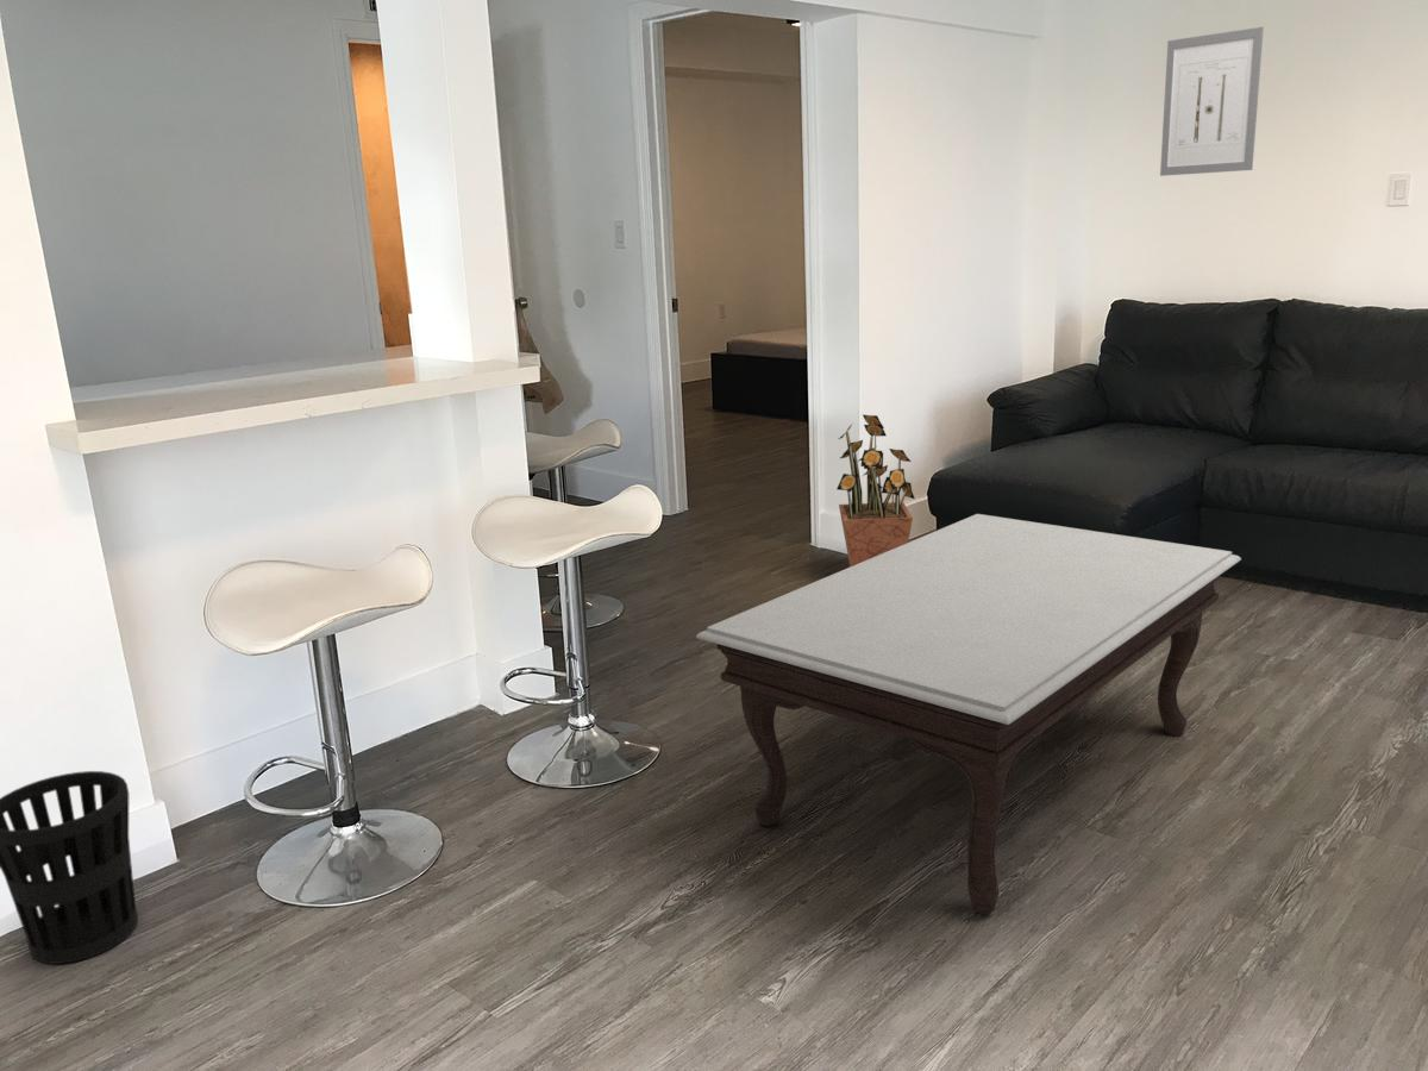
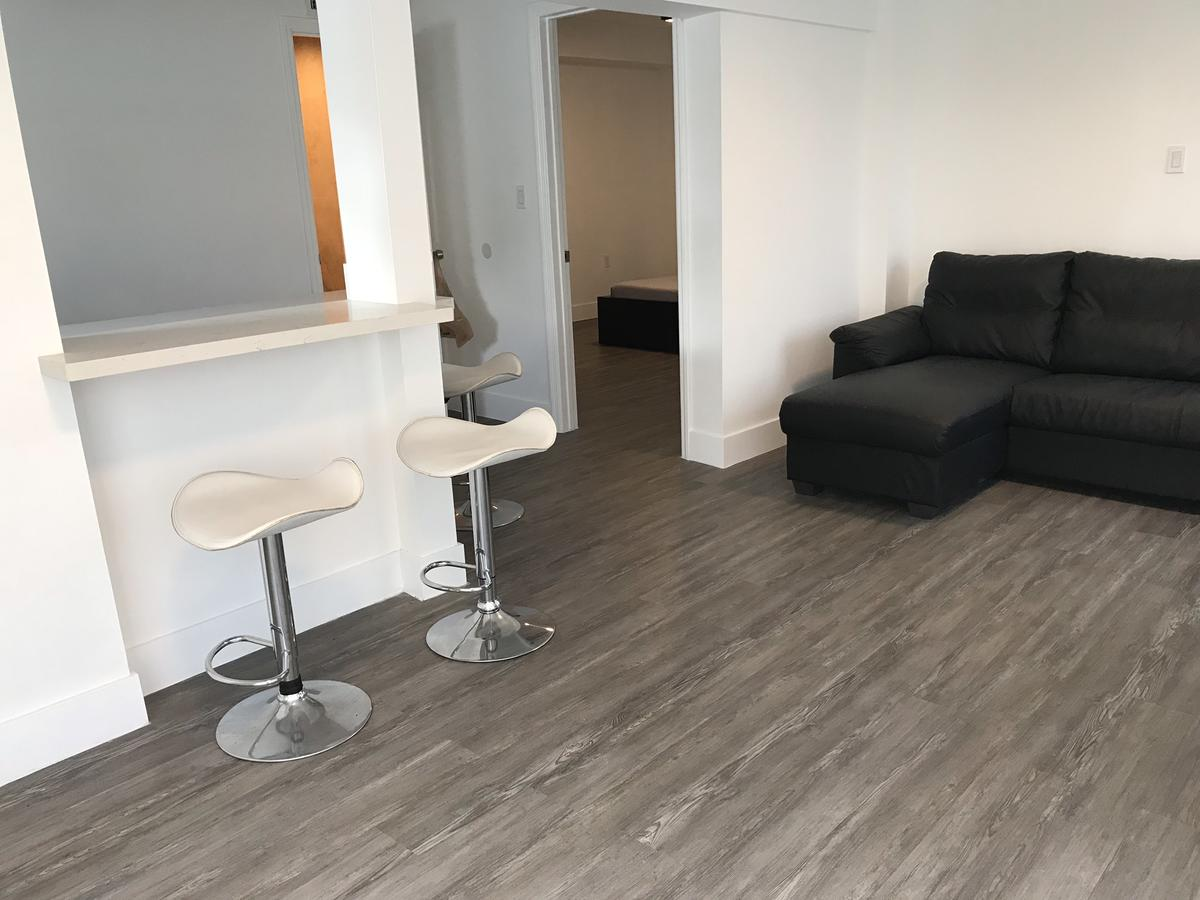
- wastebasket (71, 866)
- potted plant (873, 497)
- wall art (1209, 104)
- coffee table (985, 682)
